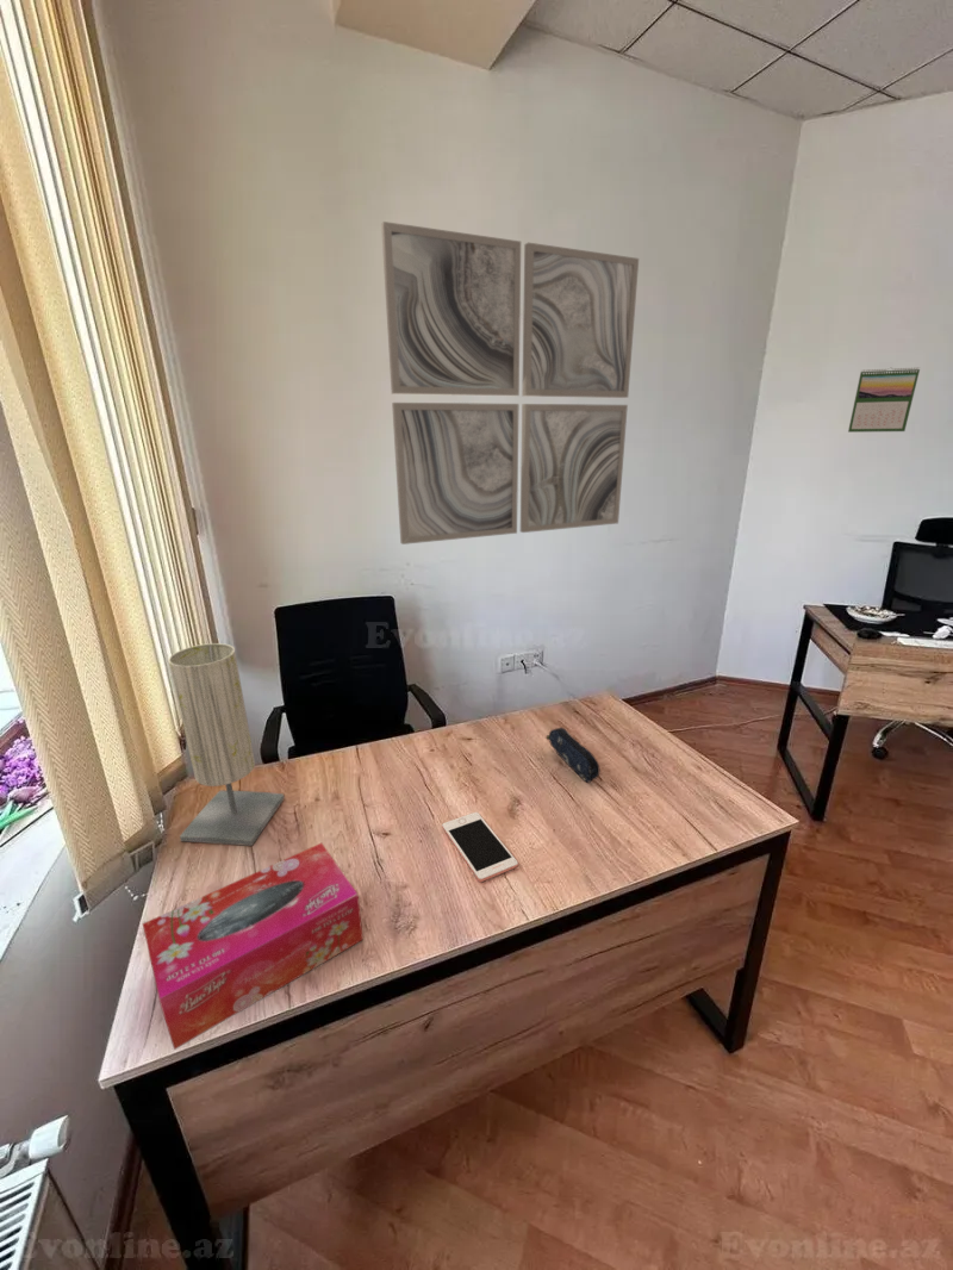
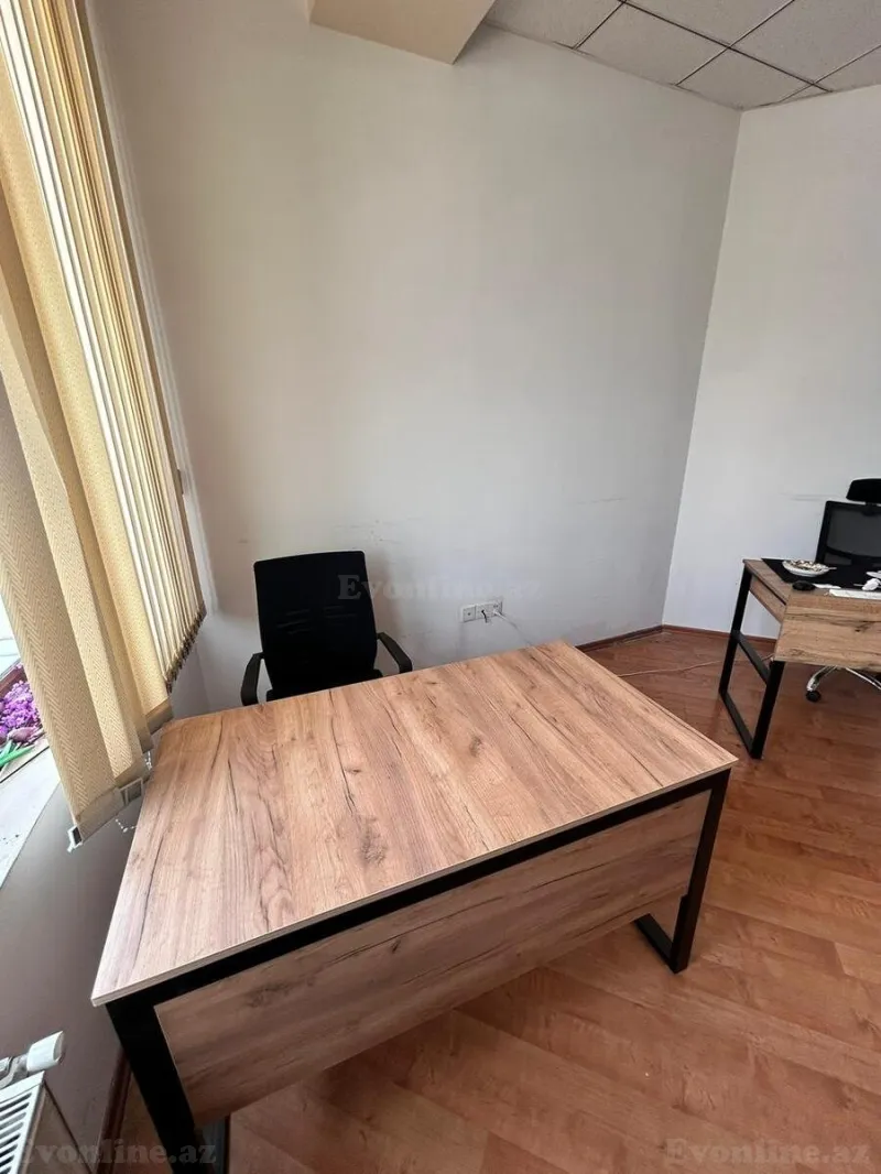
- calendar (883, 399)
- pencil case (573, 753)
- table lamp (219, 741)
- wall art (523, 396)
- cell phone (478, 843)
- tissue box (257, 932)
